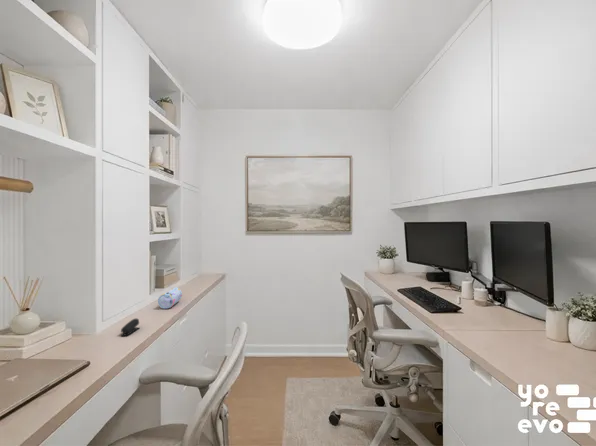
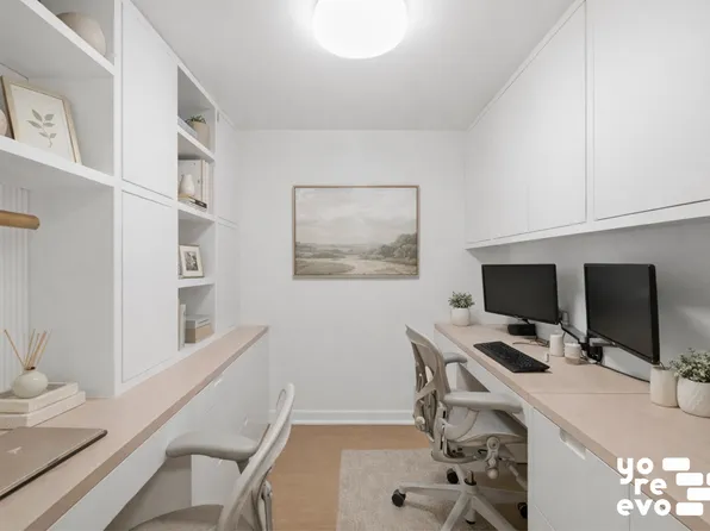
- pencil case (170, 297)
- stapler (130, 326)
